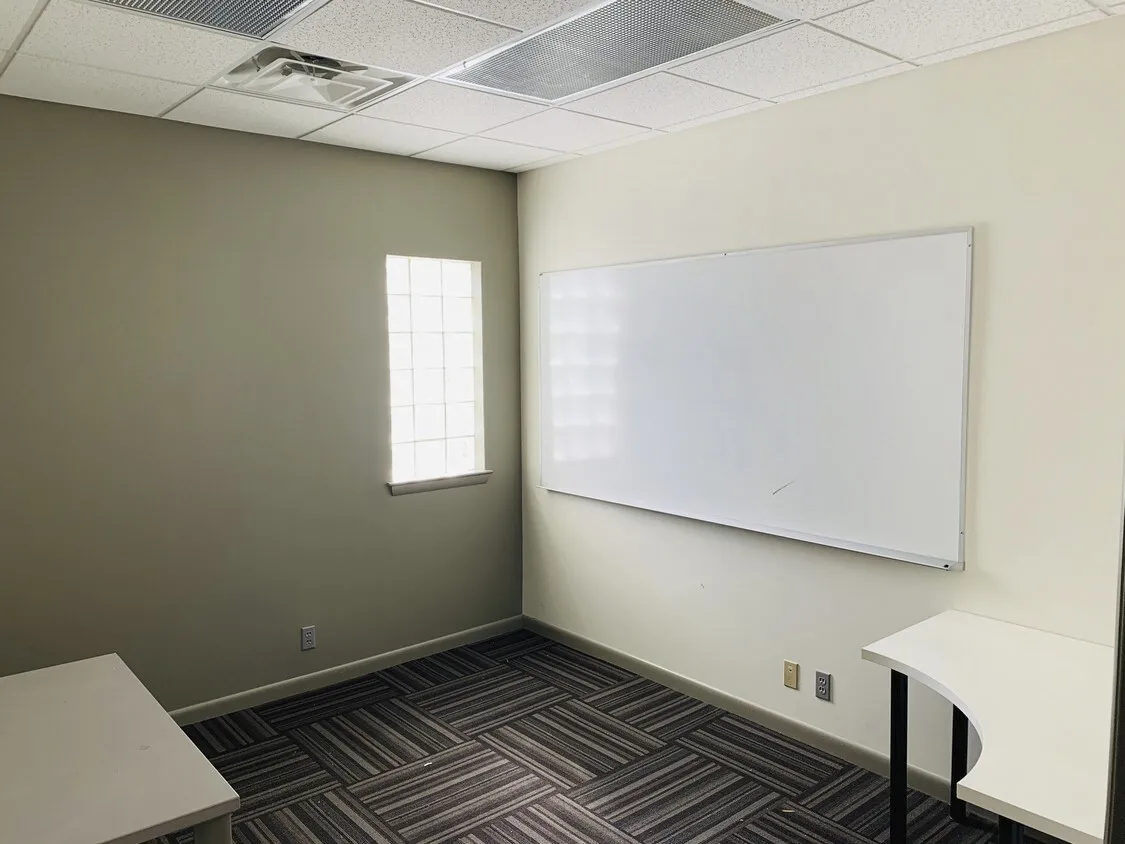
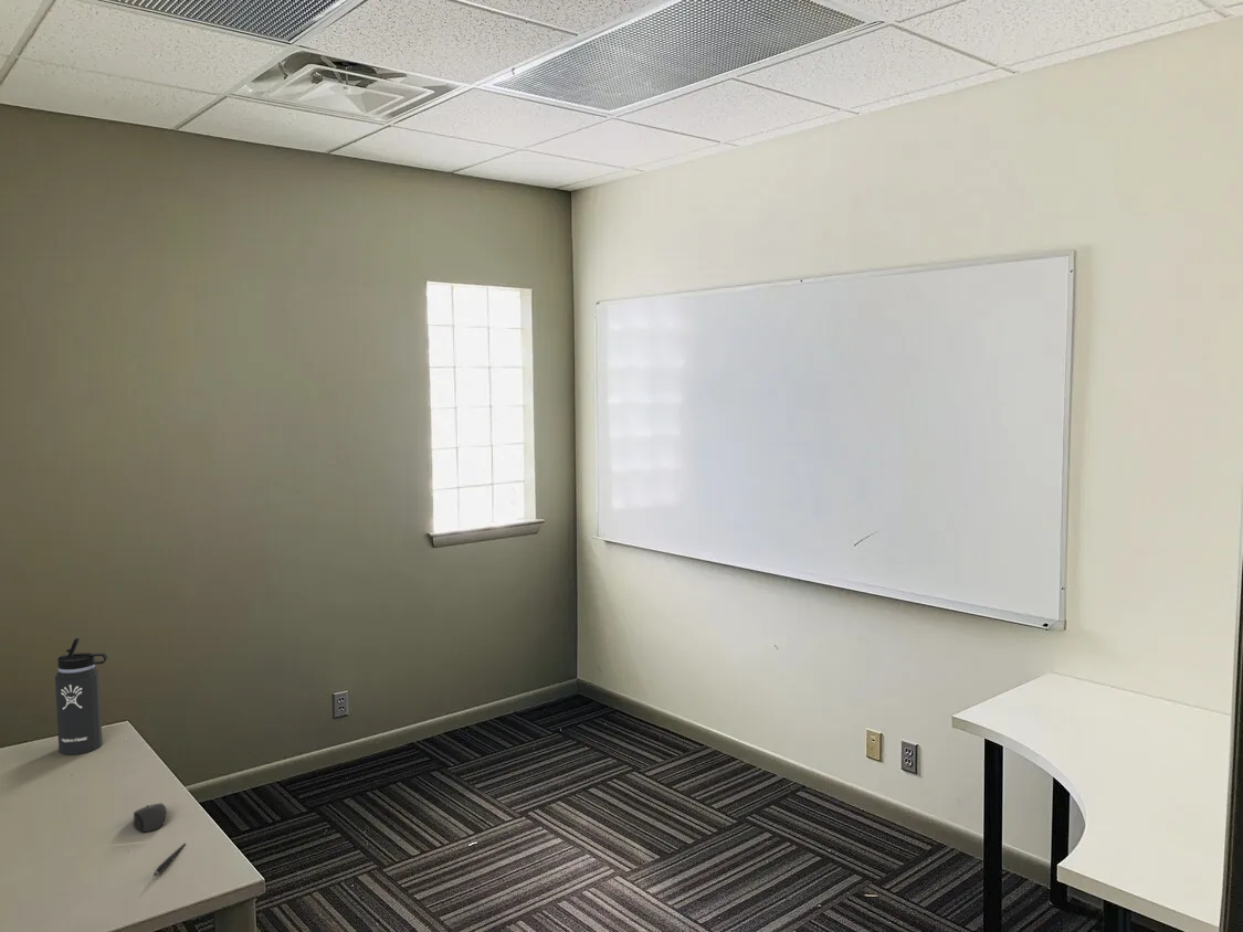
+ pen (170, 858)
+ thermos bottle (82, 692)
+ mouse (149, 815)
